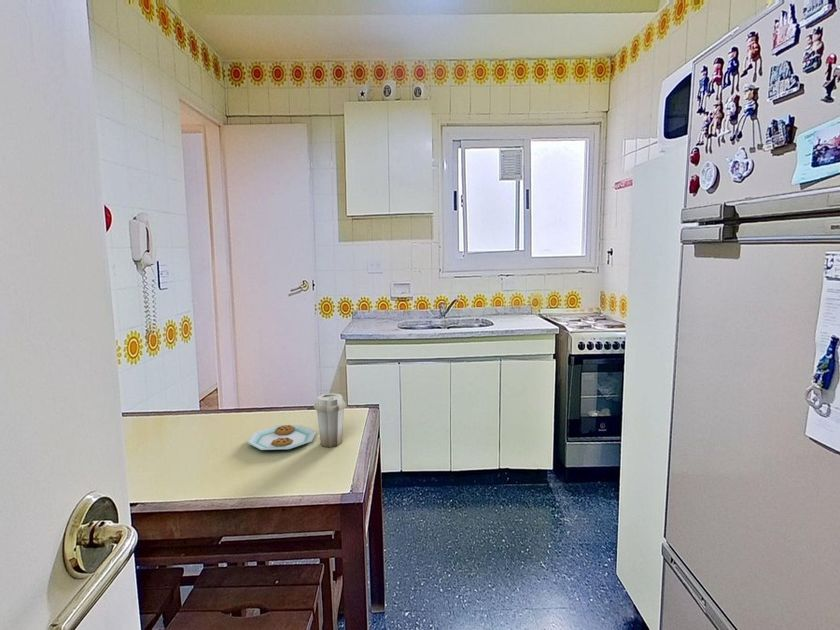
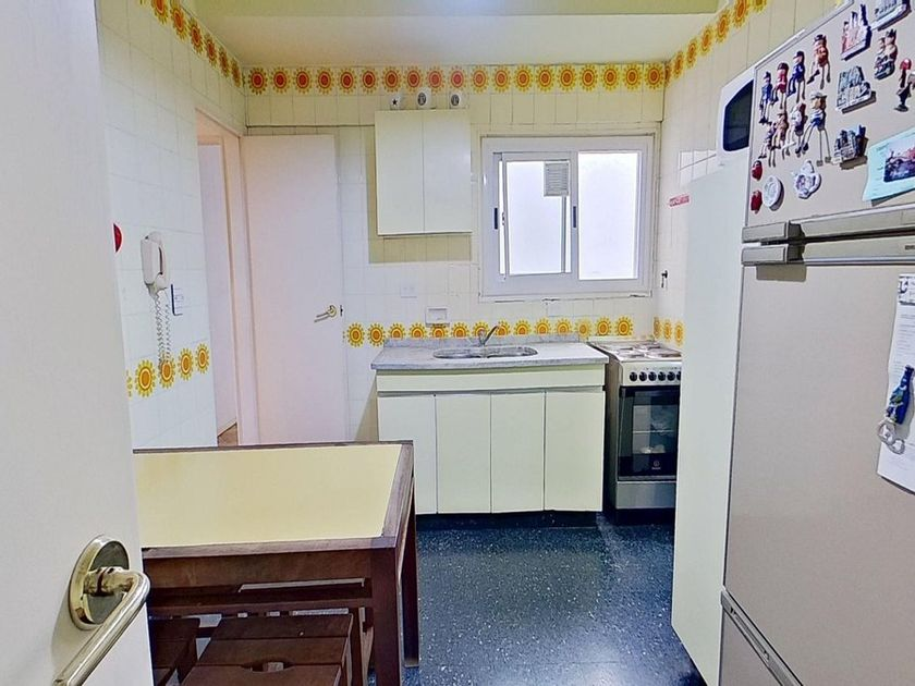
- plate (295, 425)
